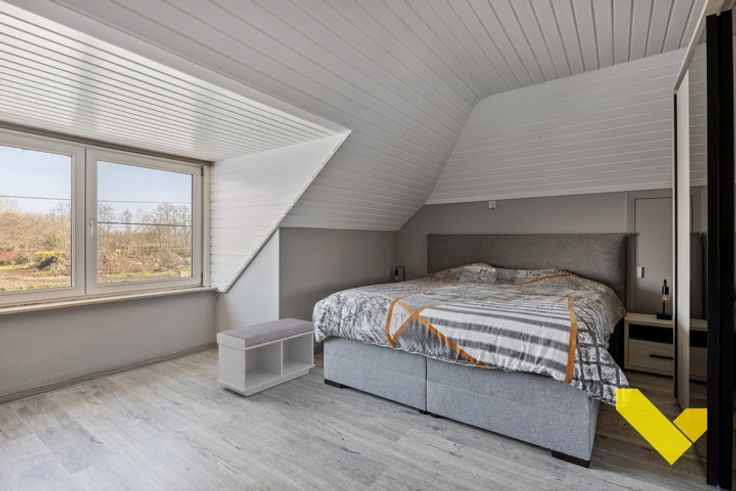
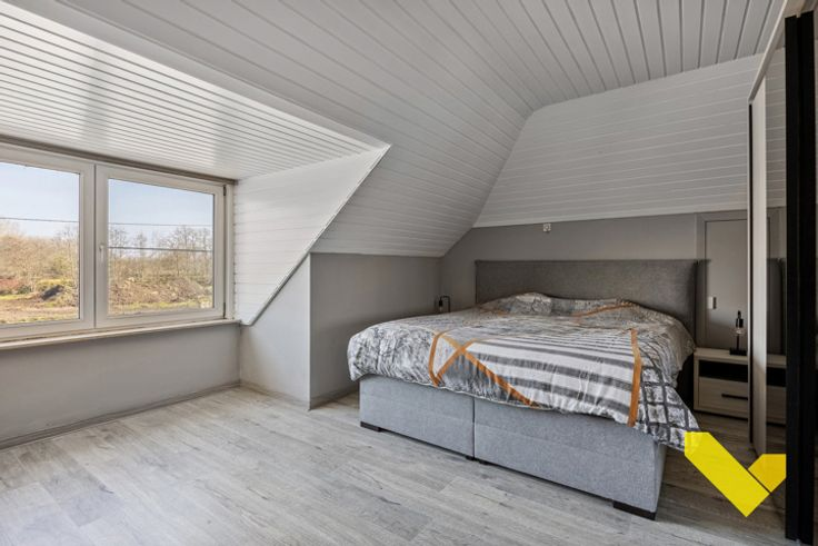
- bench (269, 352)
